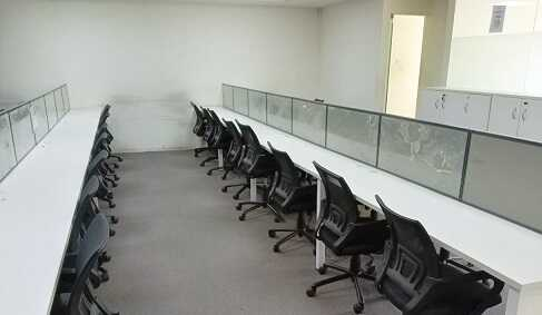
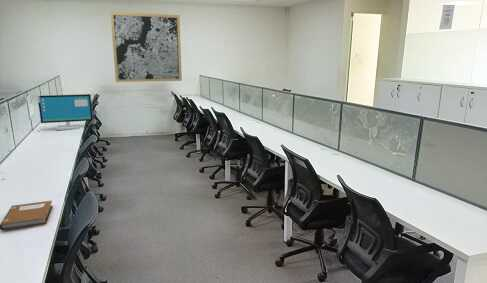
+ wall art (147, 48)
+ computer monitor (66, 111)
+ notebook (27, 214)
